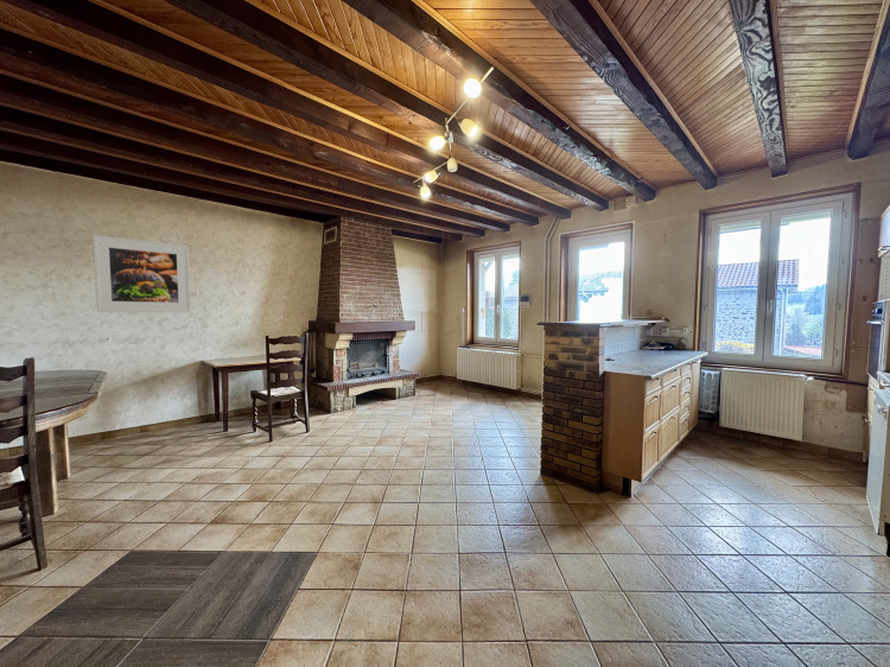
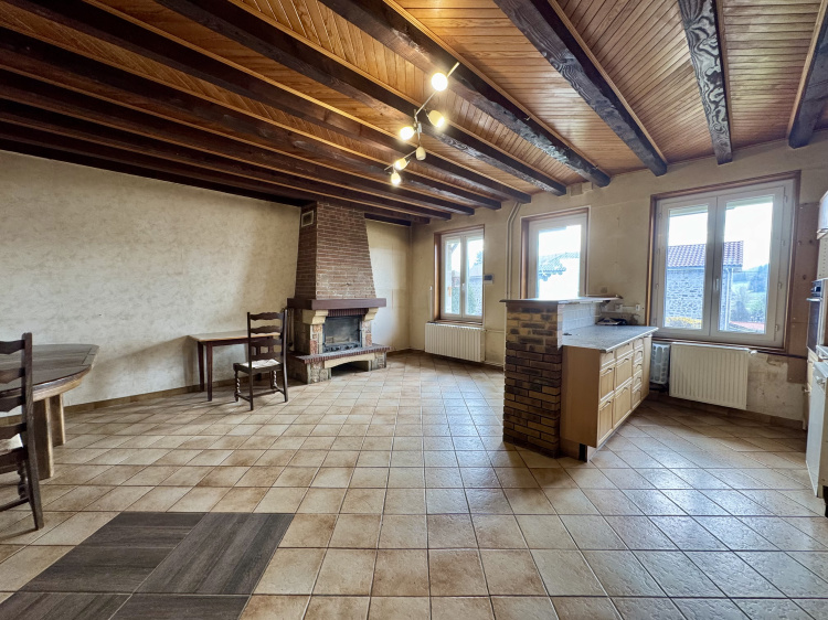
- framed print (145, 277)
